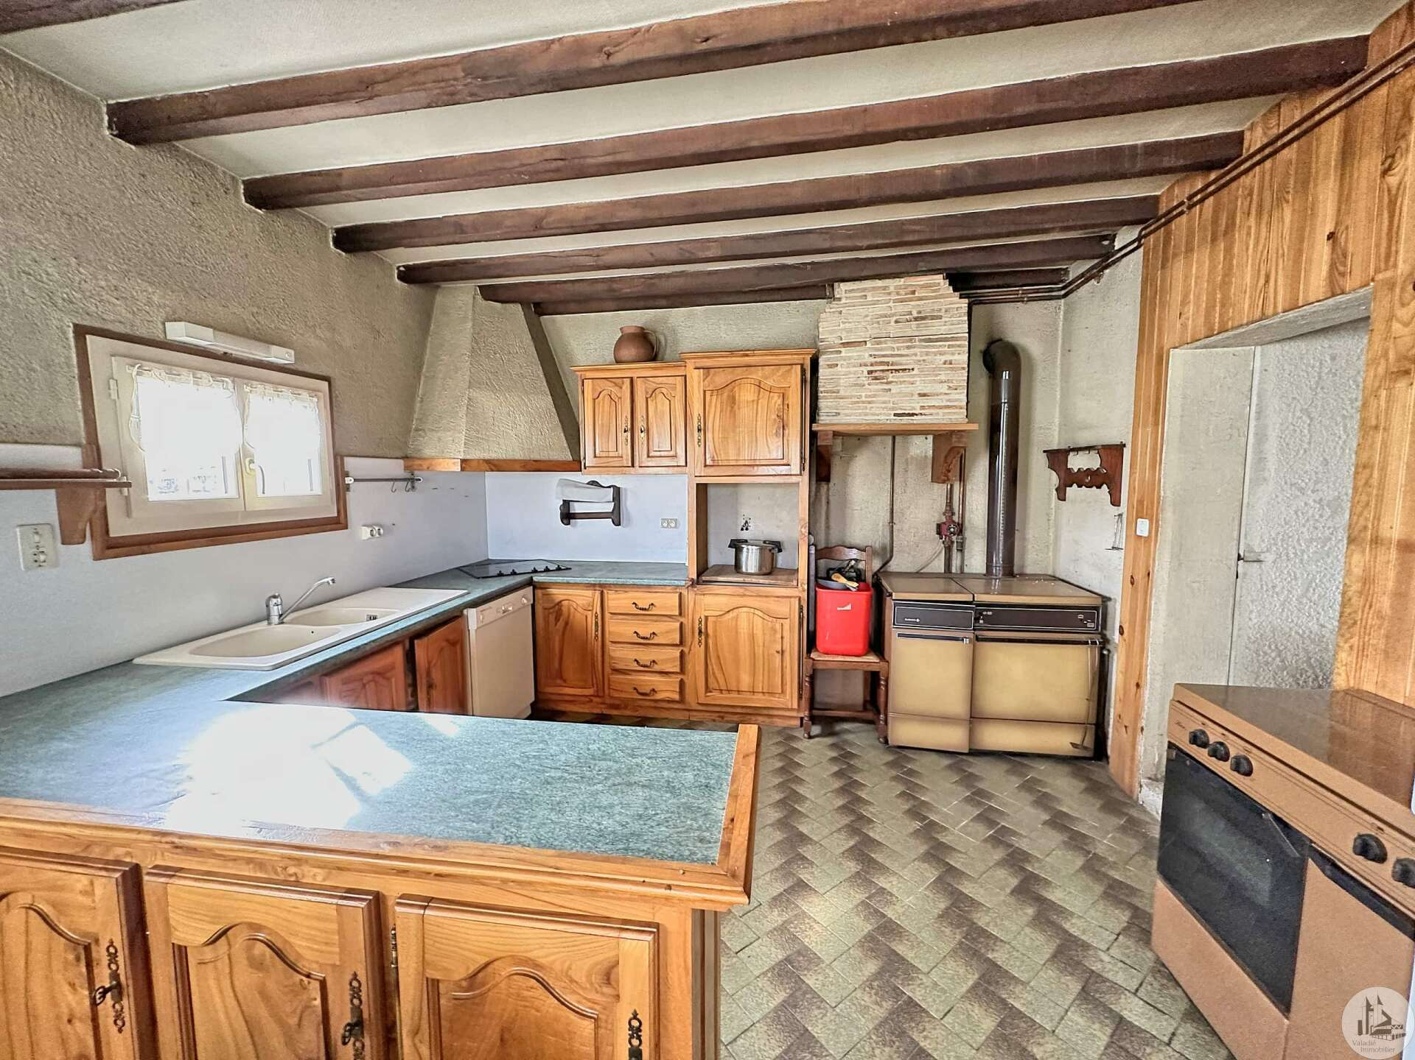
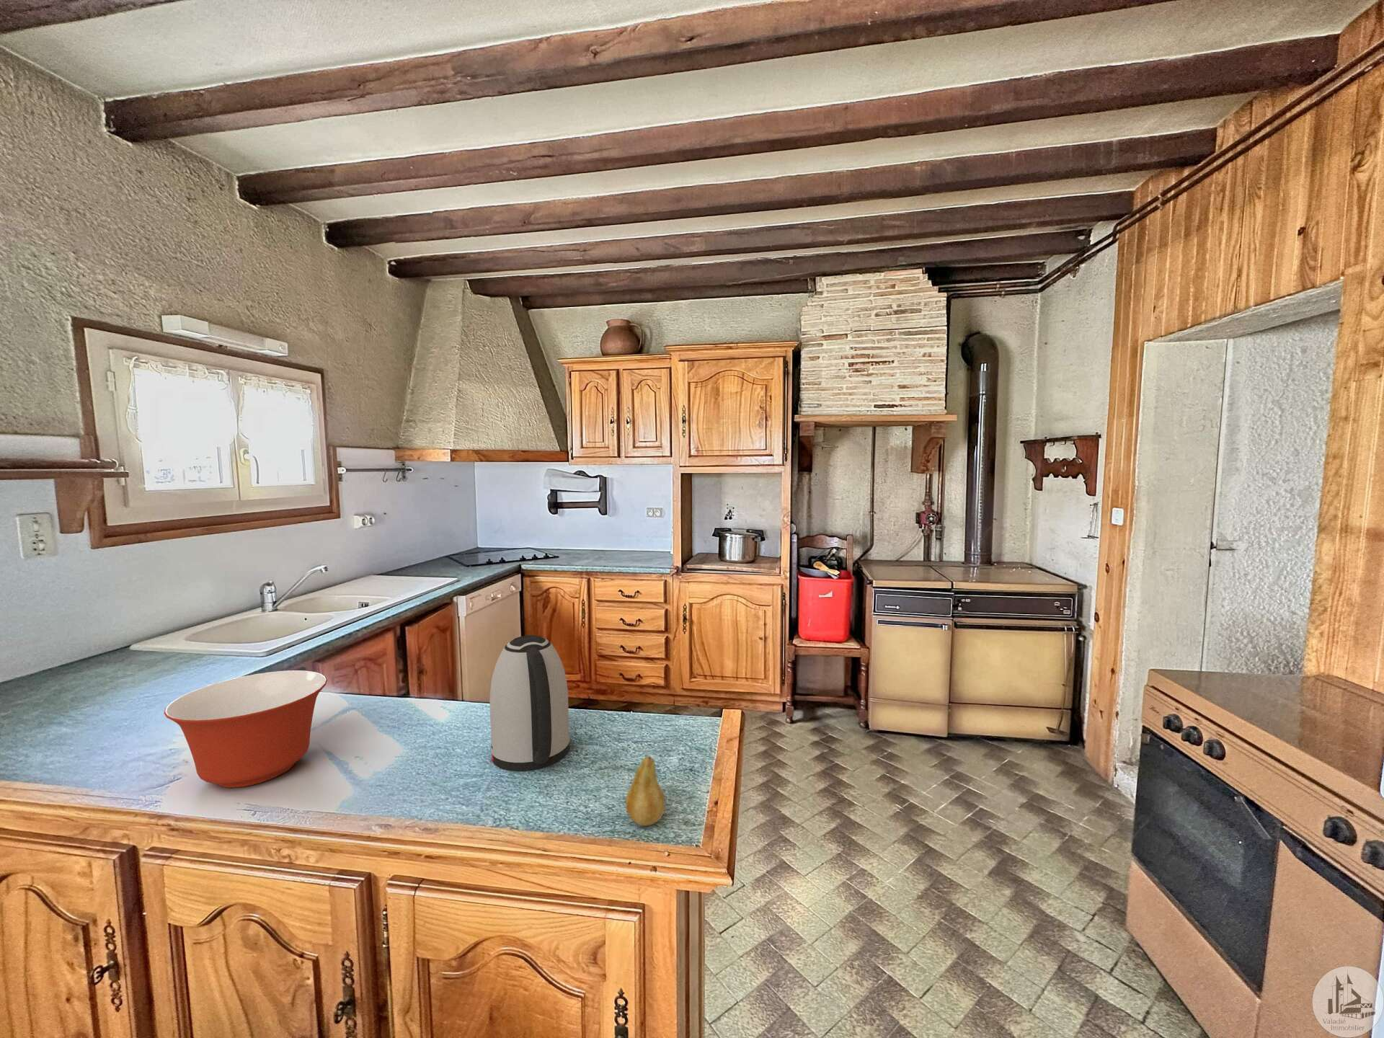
+ mixing bowl (254, 731)
+ fruit (644, 786)
+ kettle (532, 701)
